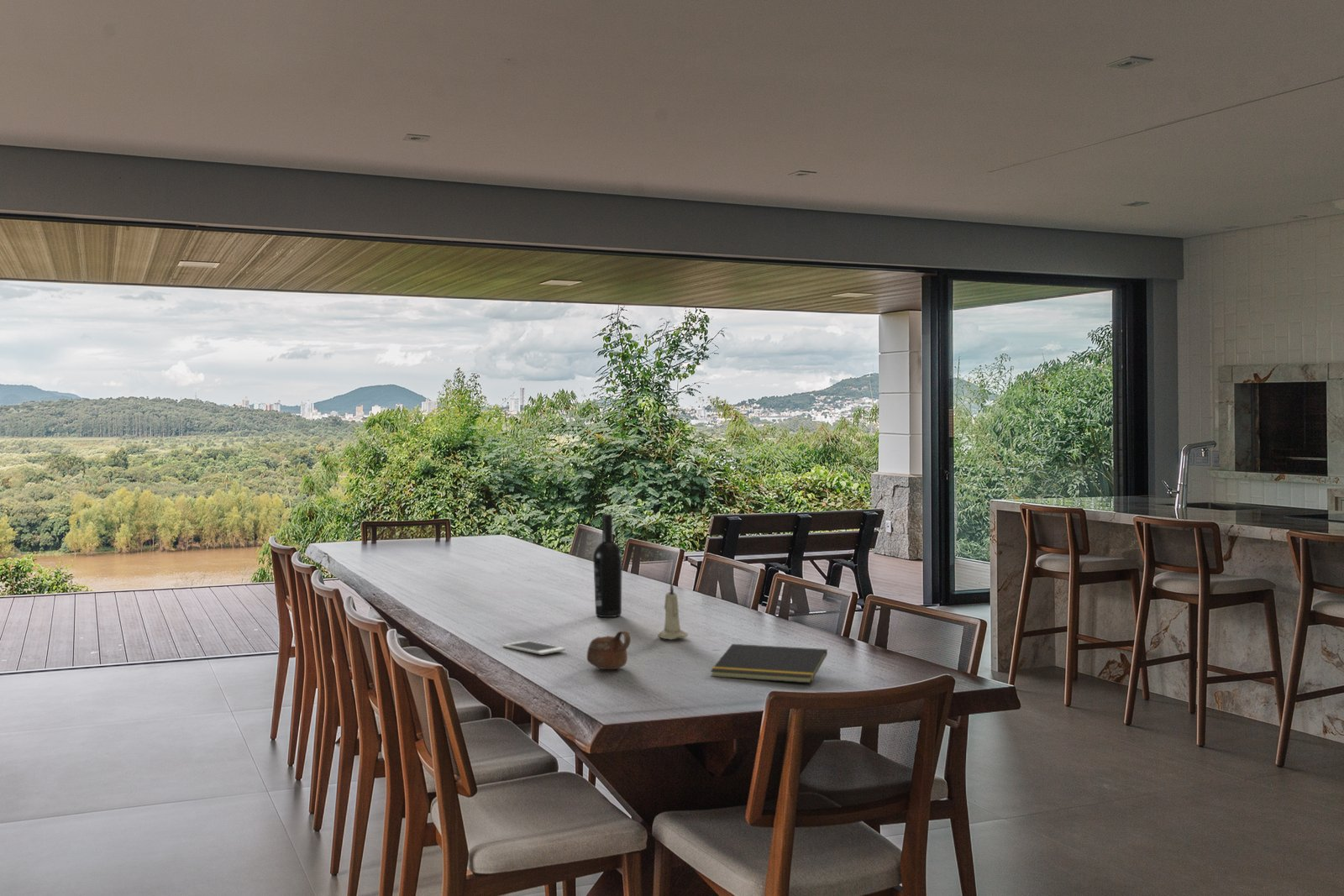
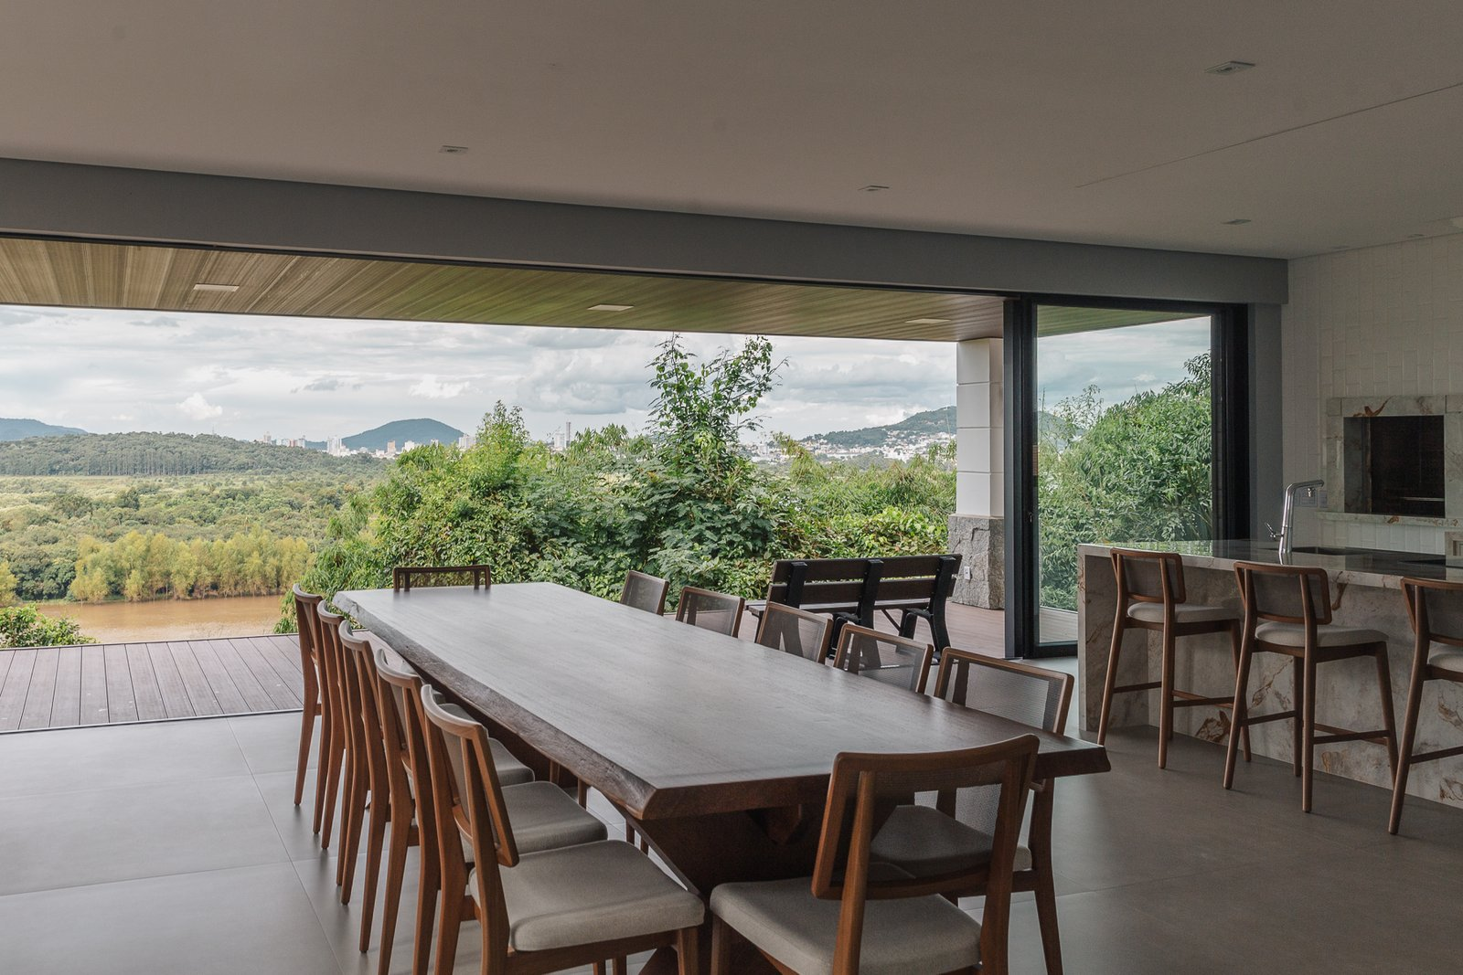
- notepad (769, 663)
- wine bottle (607, 564)
- cup (608, 648)
- cell phone (533, 647)
- candle (671, 609)
